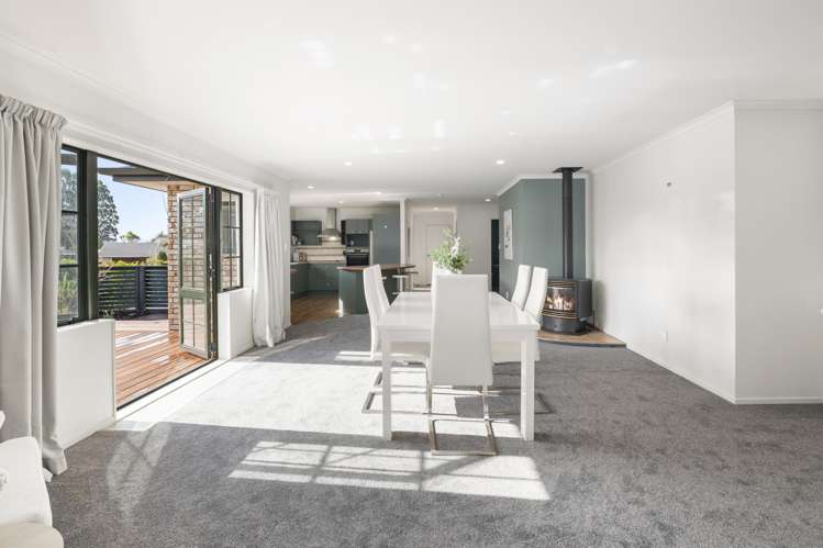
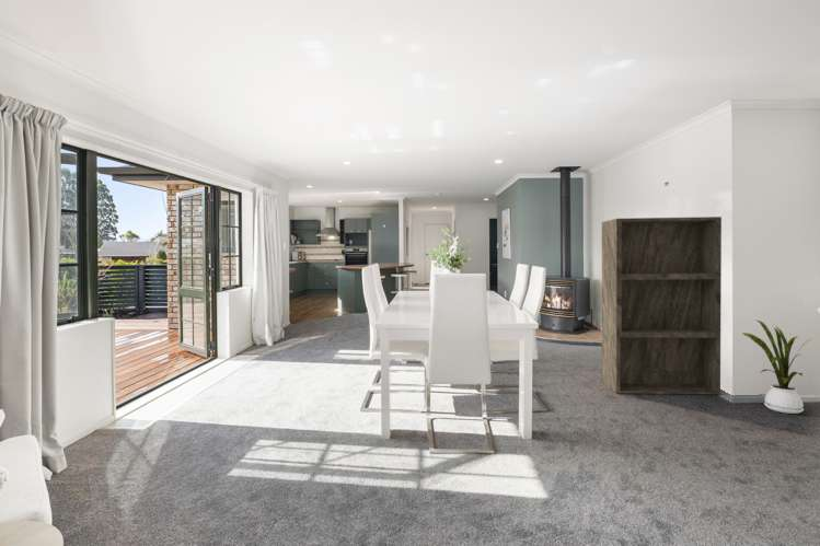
+ house plant (779, 363)
+ bookshelf (658, 304)
